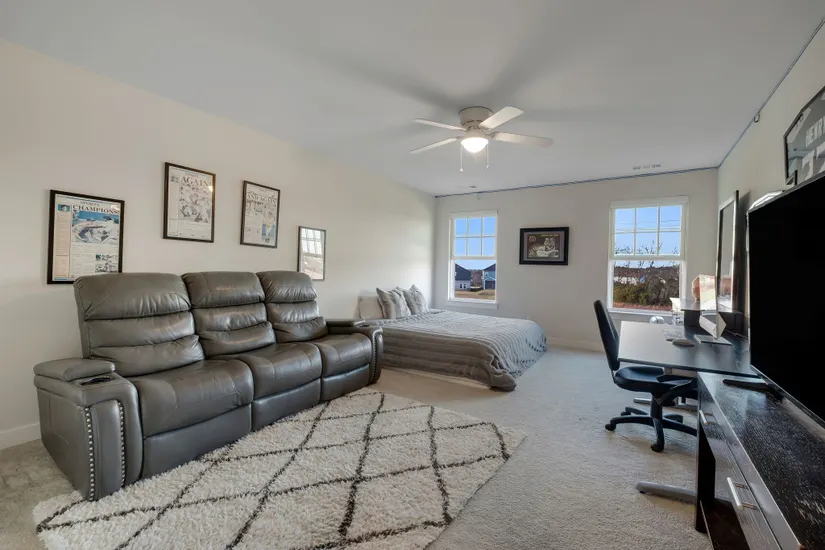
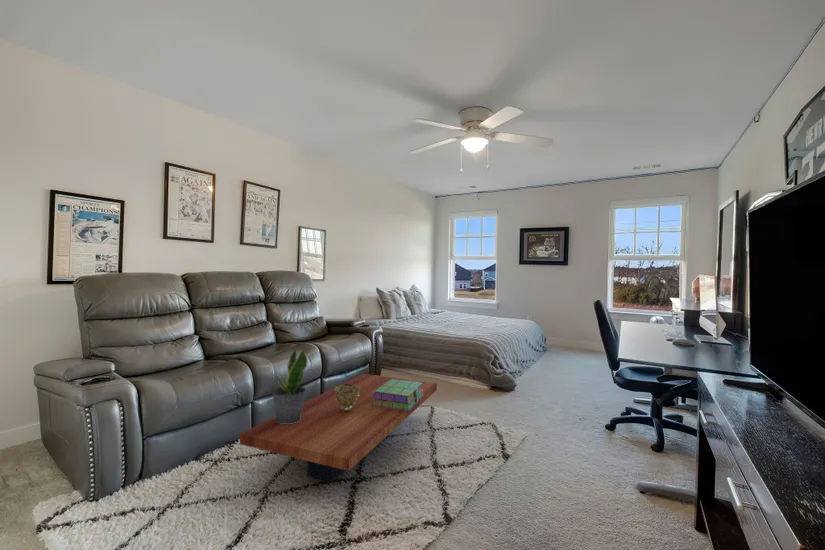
+ decorative bowl (347, 398)
+ stack of books (398, 393)
+ potted plant (289, 383)
+ coffee table (358, 425)
